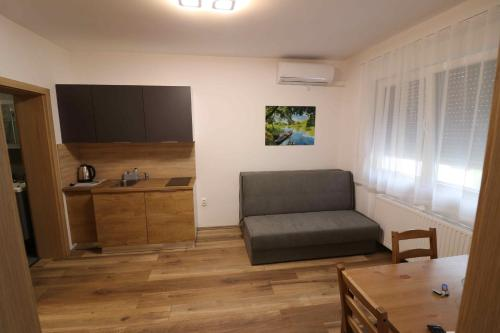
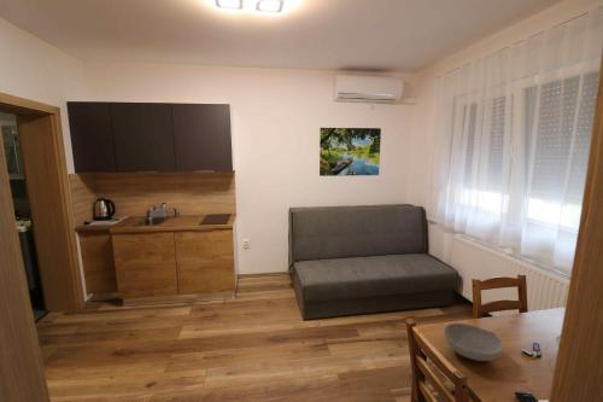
+ bowl (472, 345)
